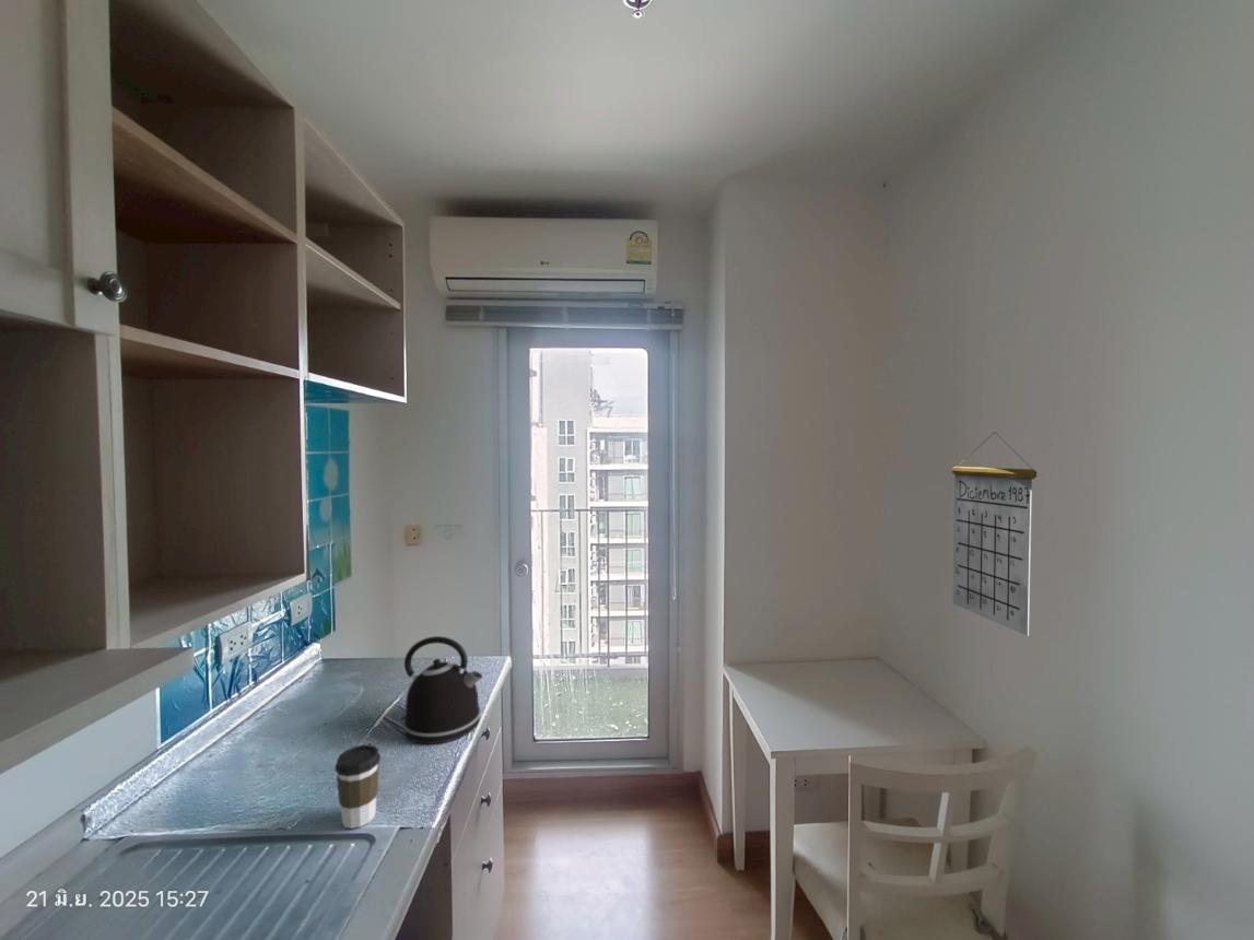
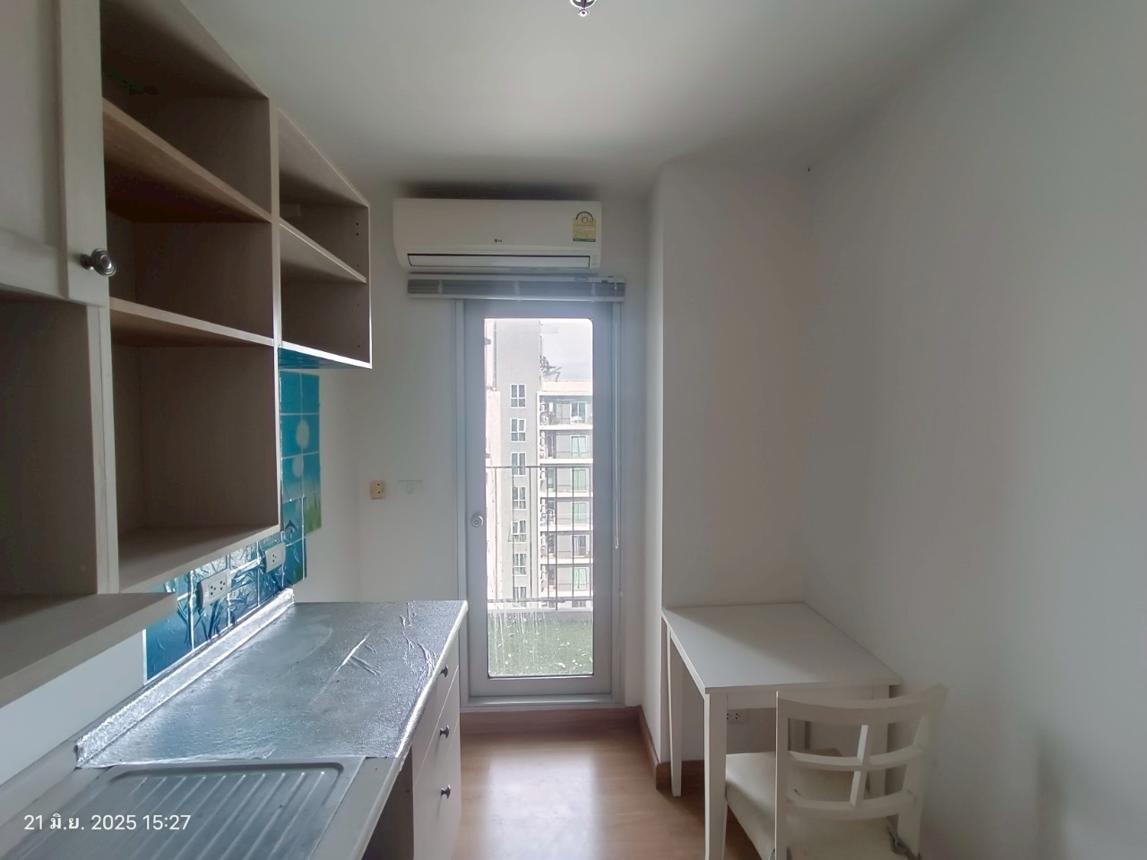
- calendar (988, 525)
- kettle (441, 680)
- coffee cup (358, 786)
